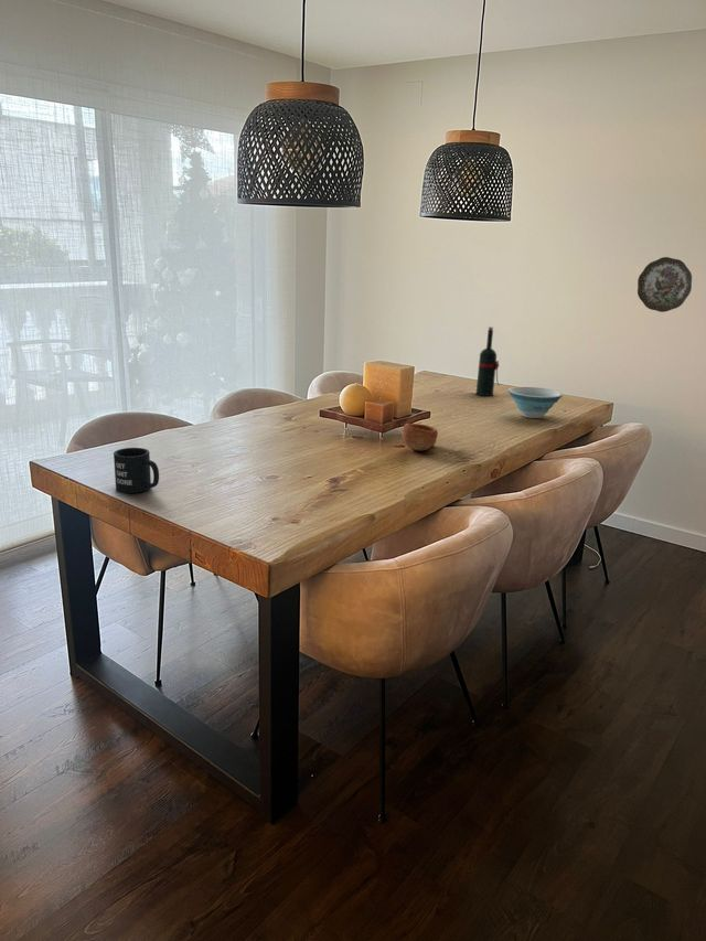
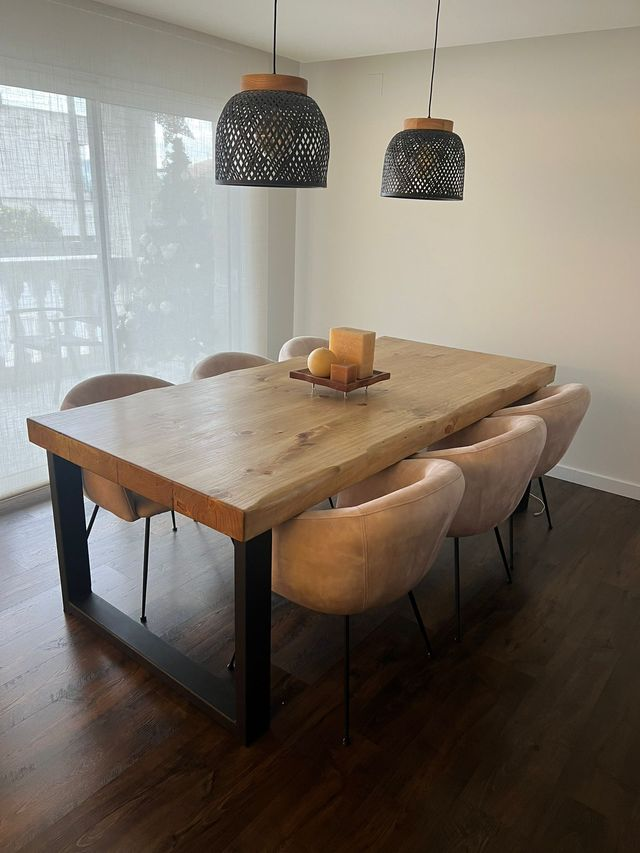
- mug (138, 471)
- wine bottle (490, 361)
- cup (422, 436)
- decorative plate (664, 285)
- bowl (533, 404)
